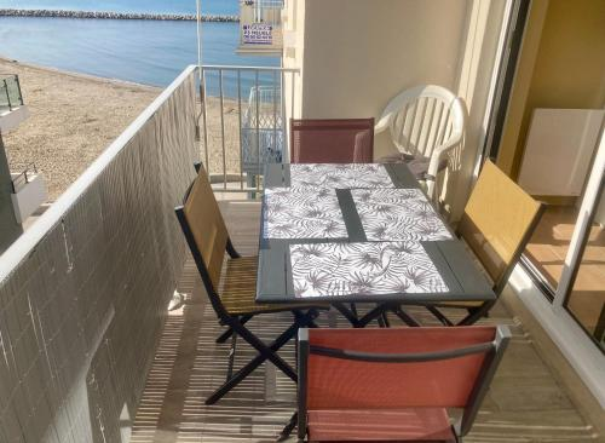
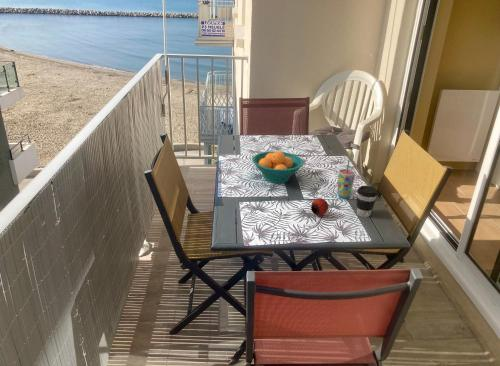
+ coffee cup (365, 201)
+ cup (346, 178)
+ apple (319, 207)
+ fruit bowl (277, 165)
